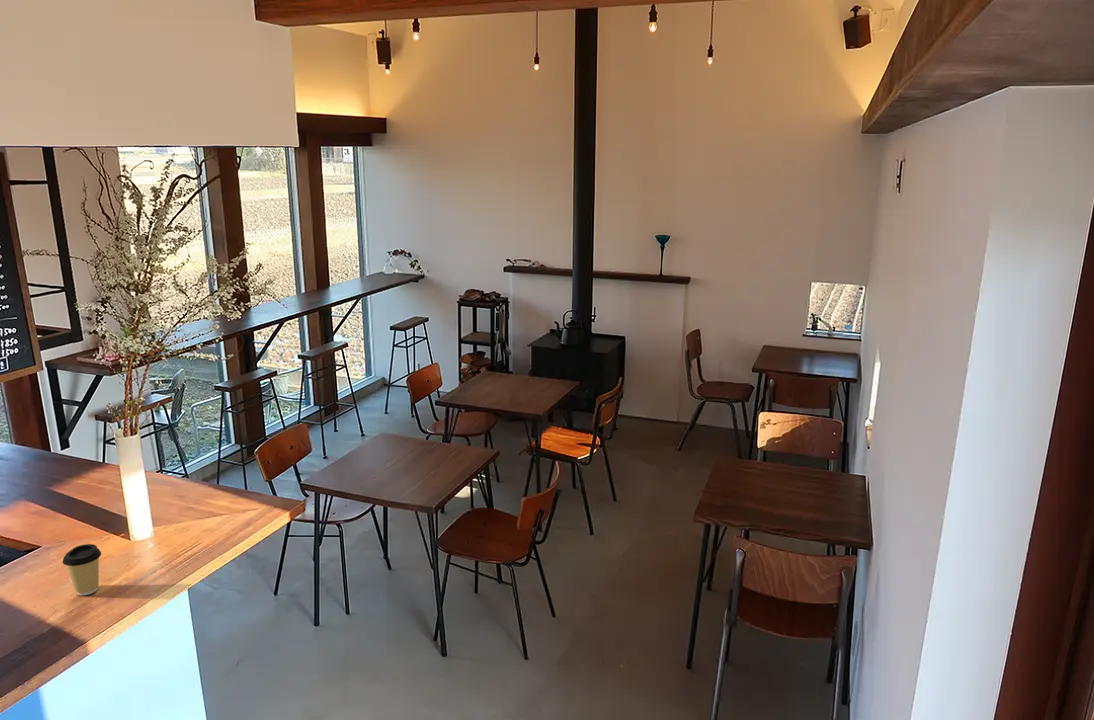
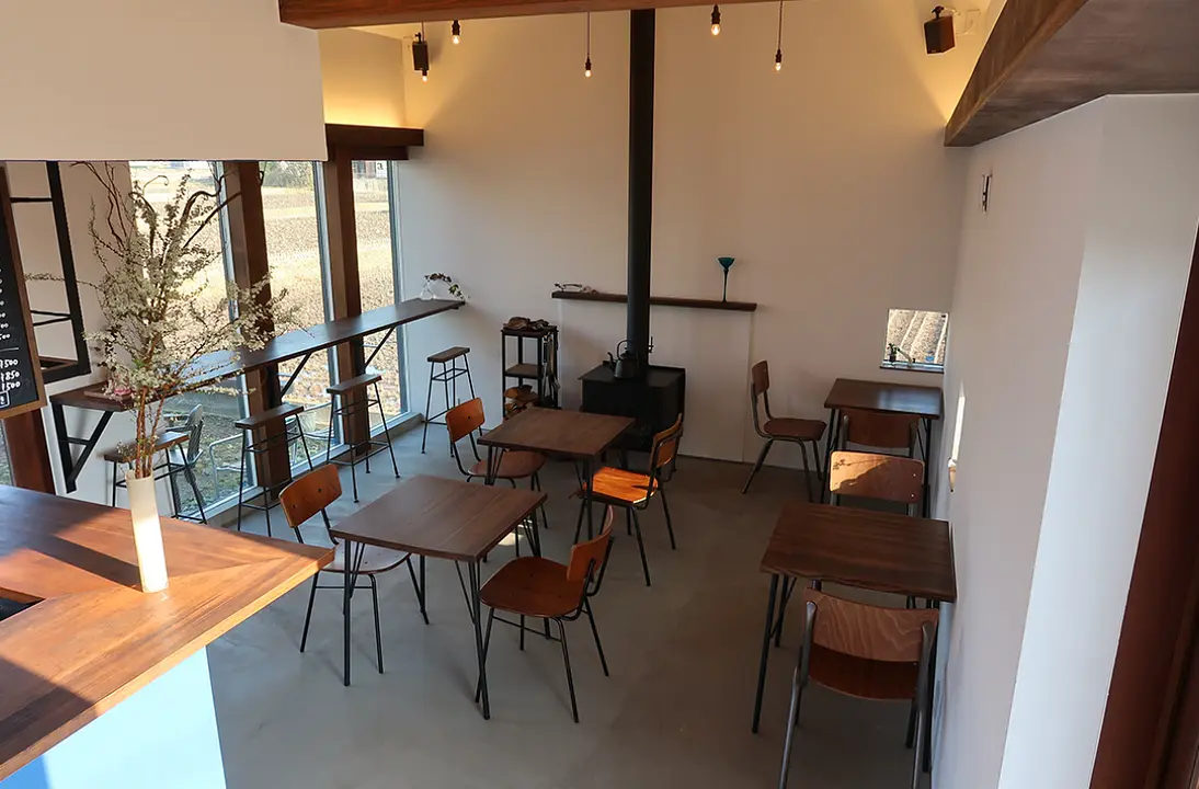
- coffee cup (84, 570)
